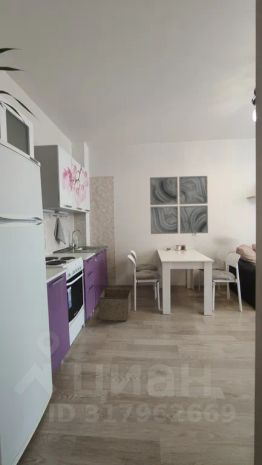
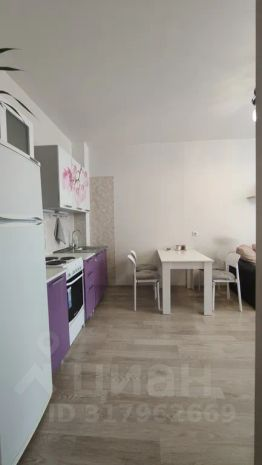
- wall art (179, 206)
- storage bin (115, 304)
